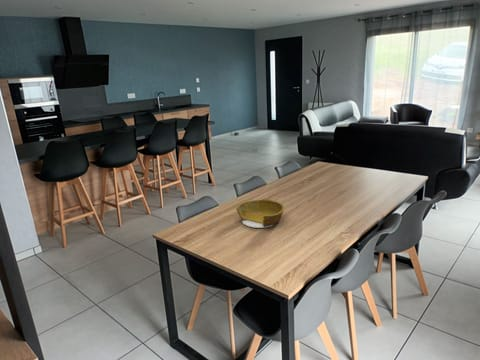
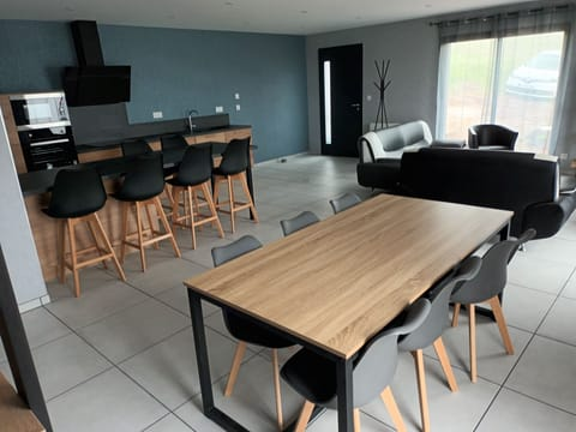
- bowl (260, 213)
